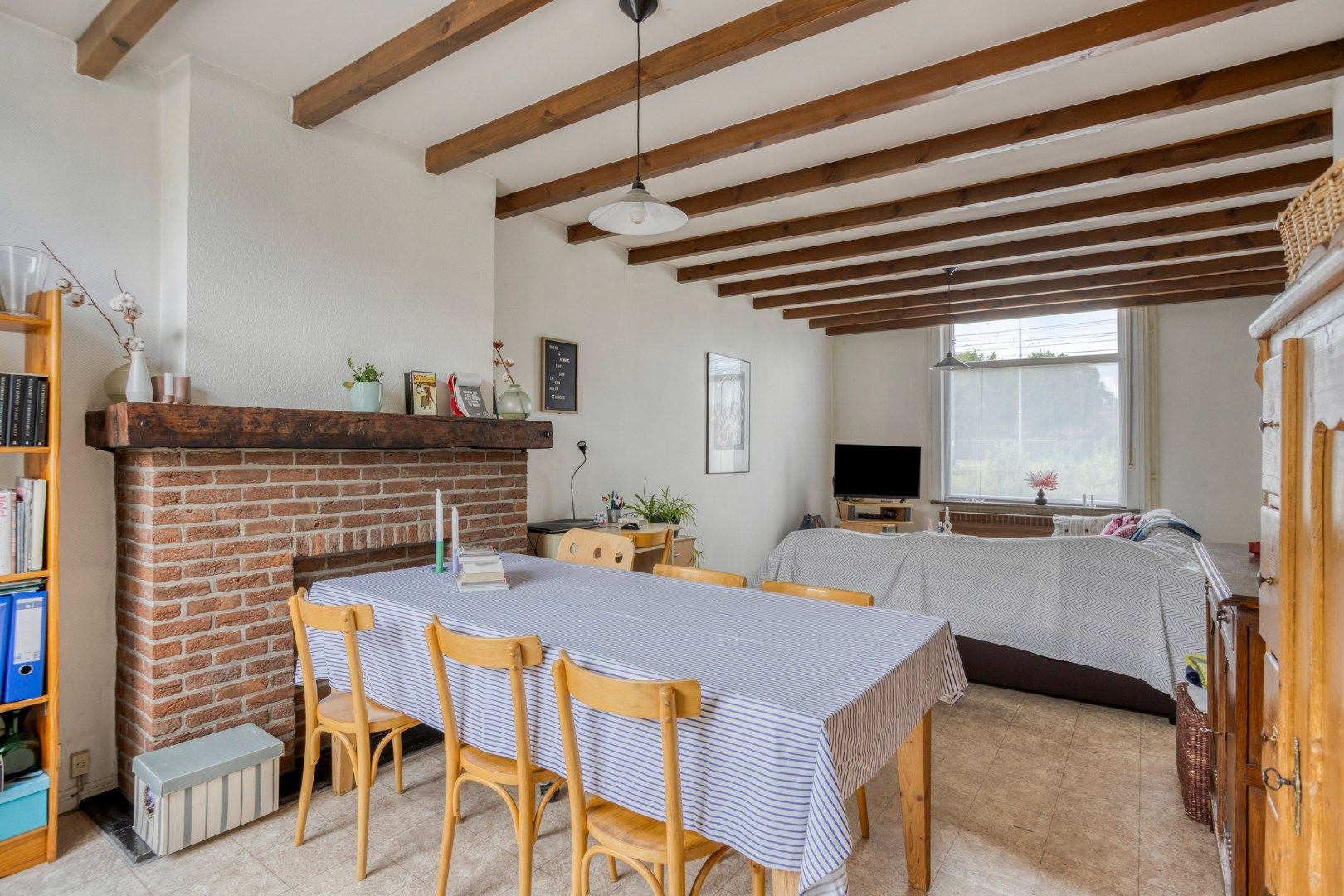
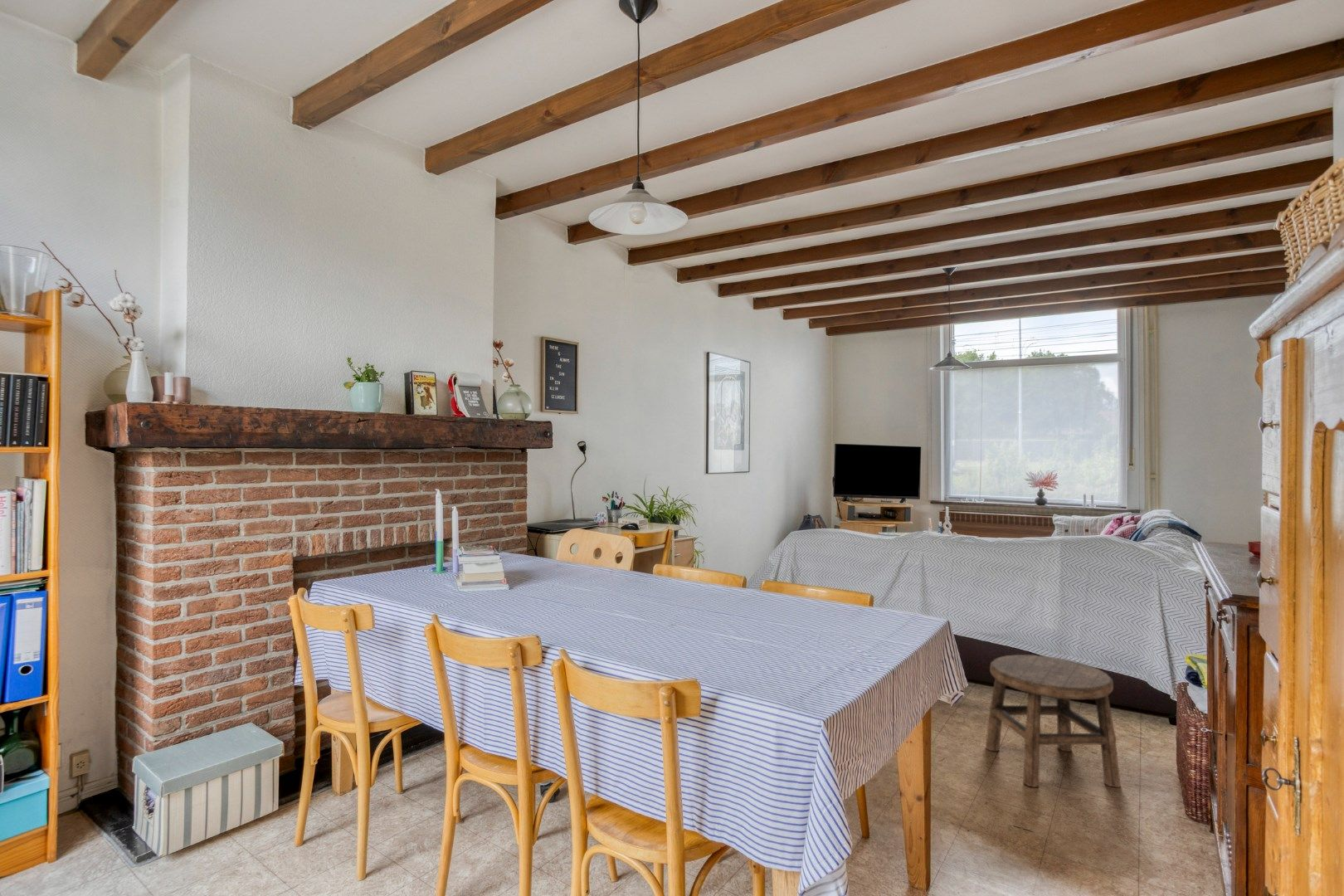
+ stool (1049, 714)
